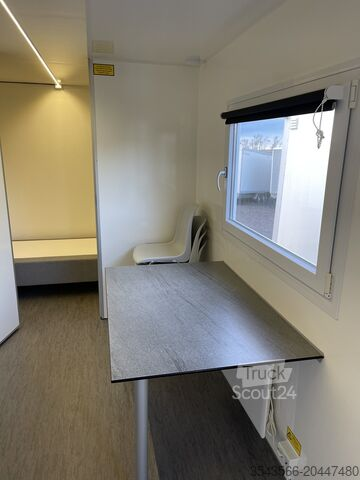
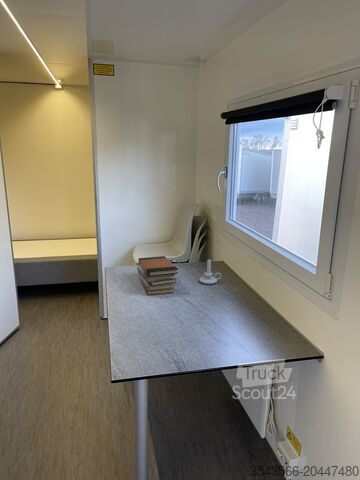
+ book stack (156, 274)
+ candle holder (210, 269)
